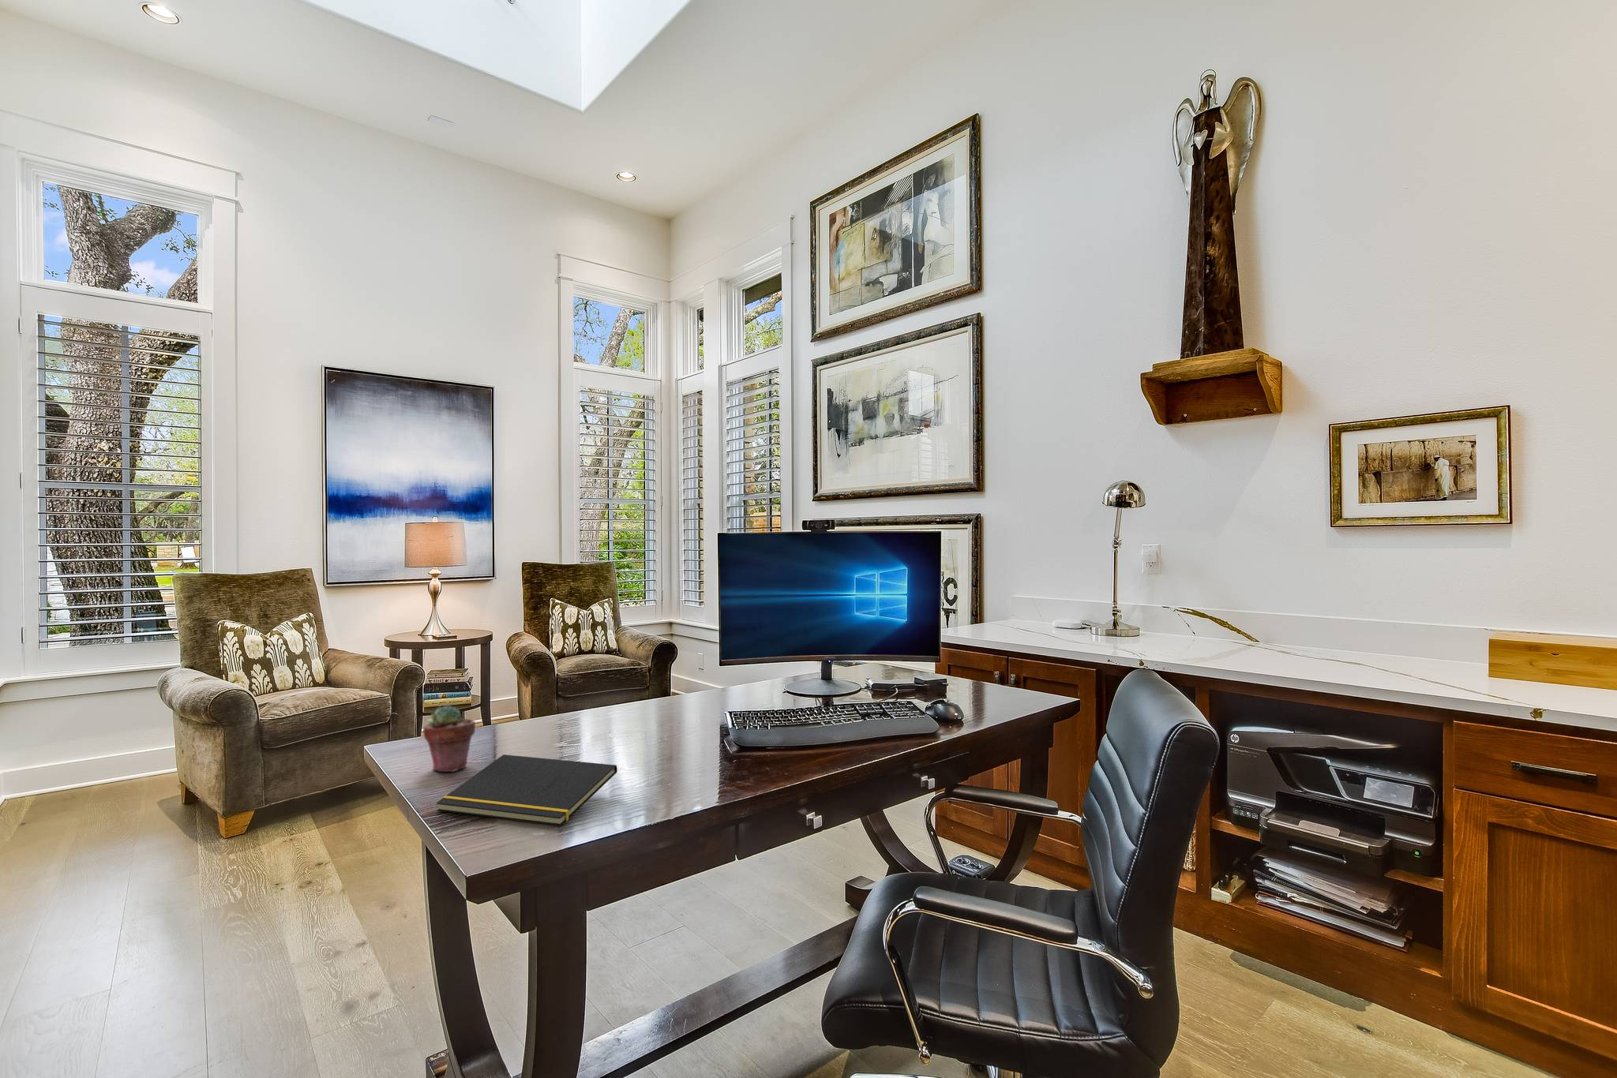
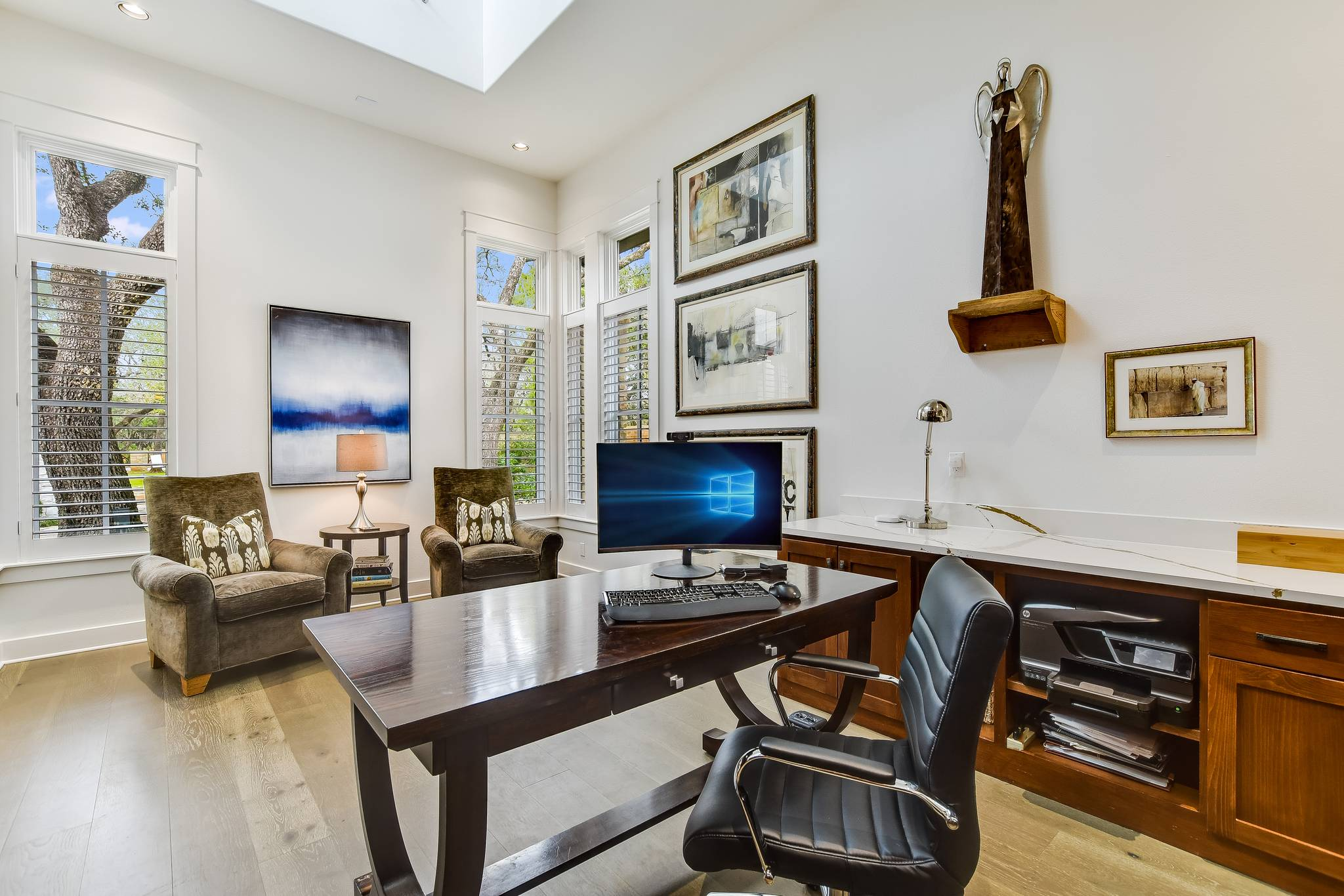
- potted succulent (449, 735)
- notepad (529, 787)
